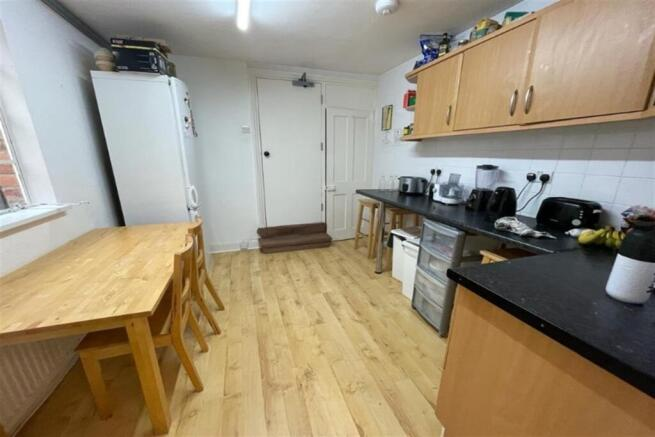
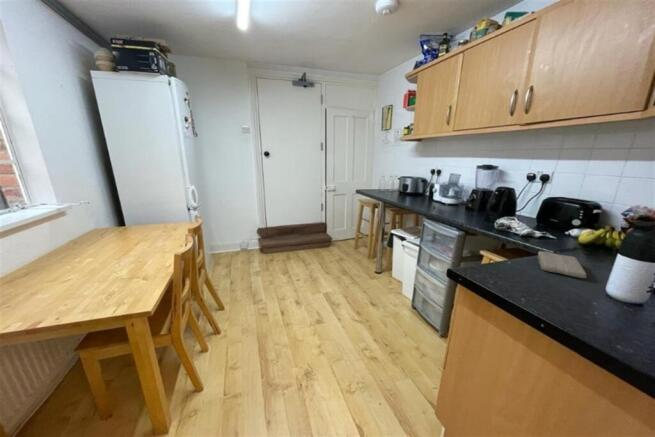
+ washcloth (559, 262)
